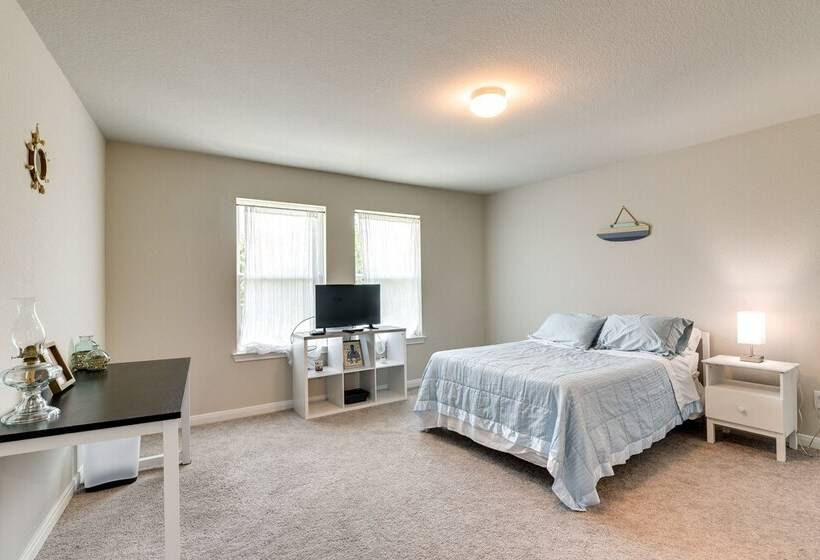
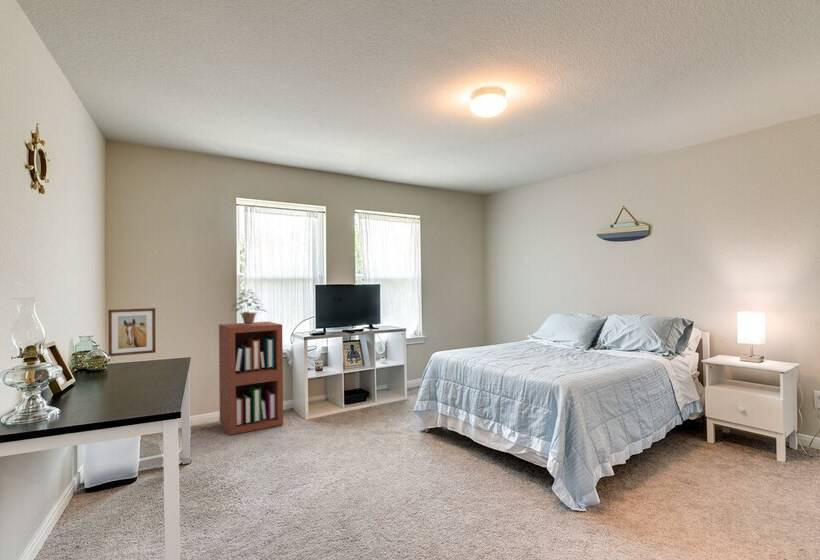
+ bookshelf (250, 373)
+ wall art (132, 331)
+ potted plant (249, 305)
